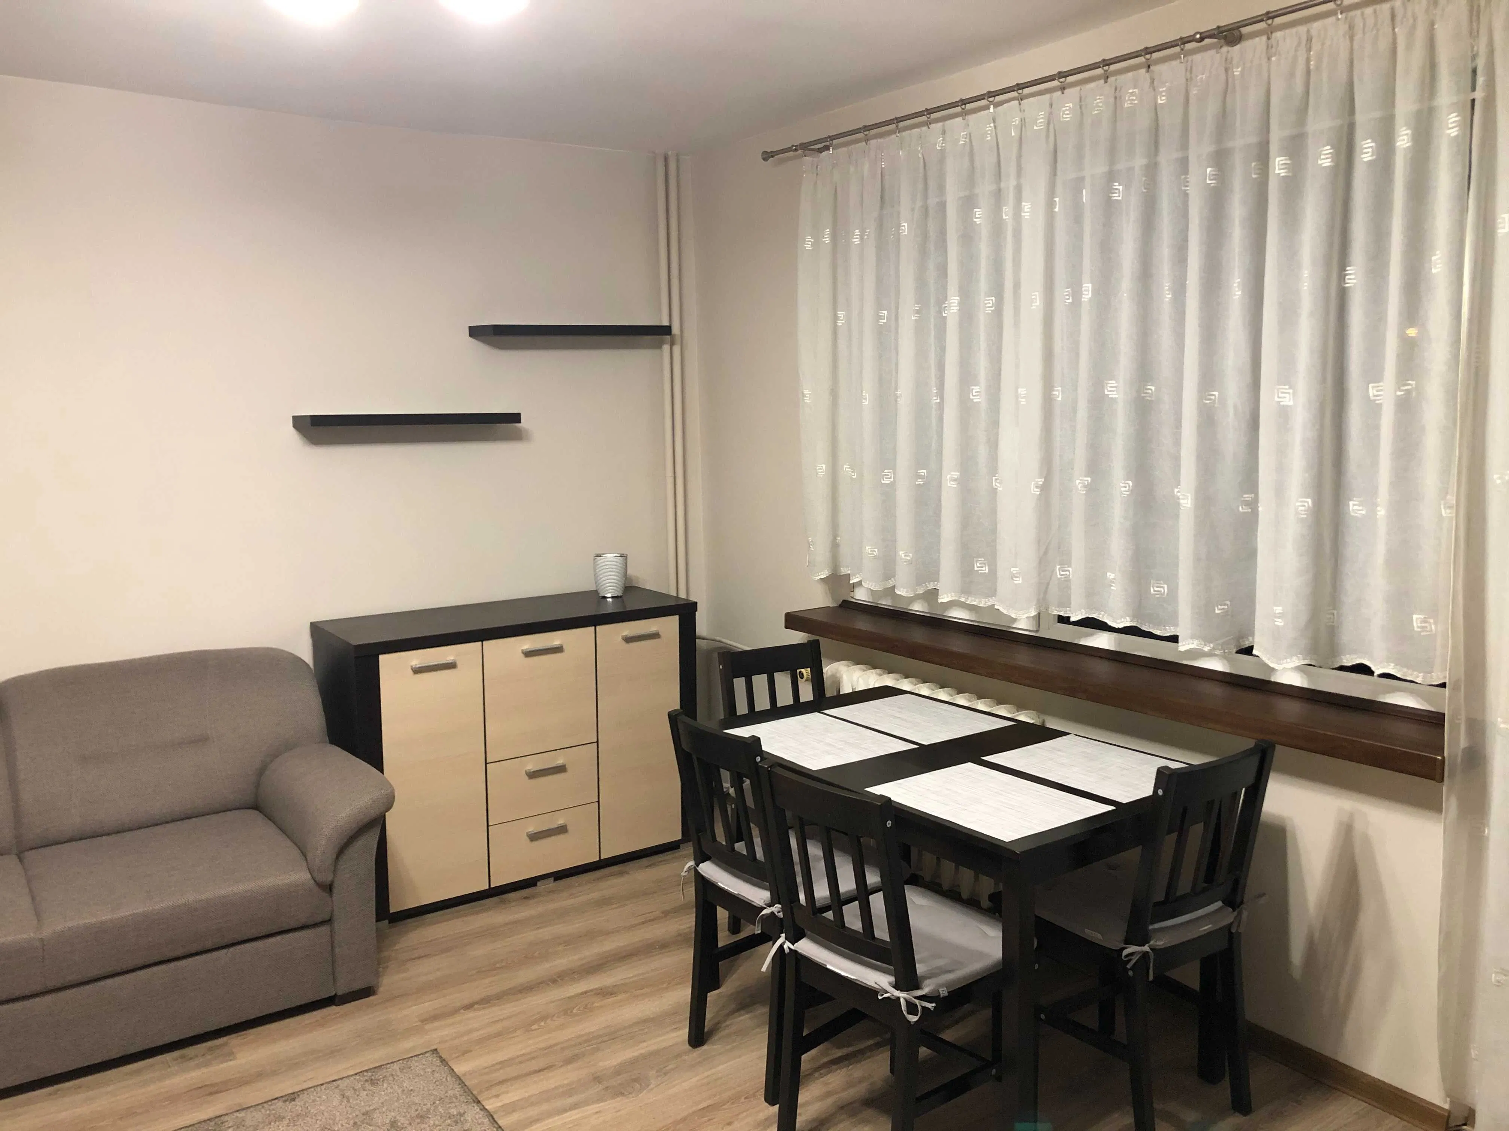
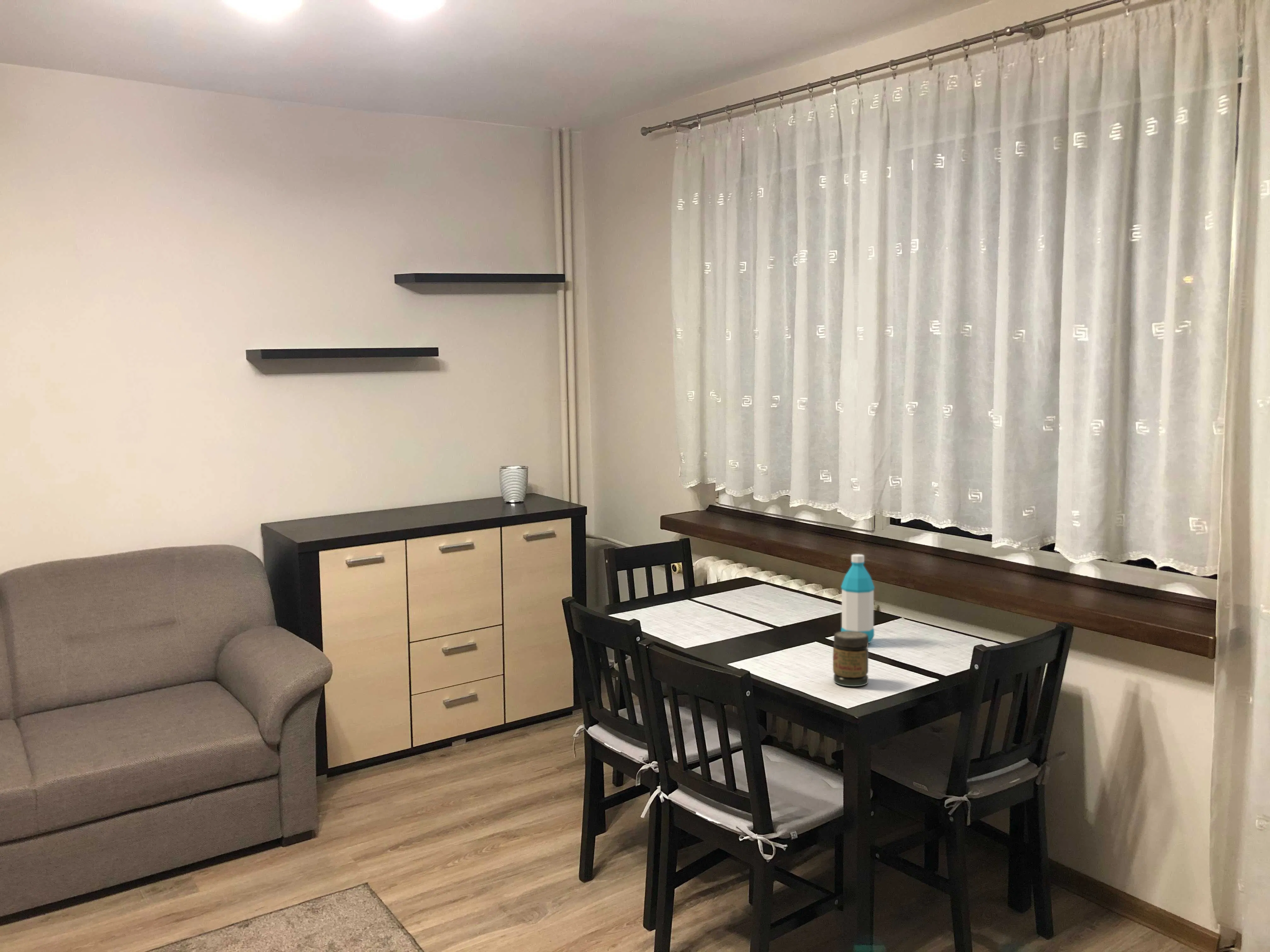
+ jar (850, 658)
+ water bottle (857, 599)
